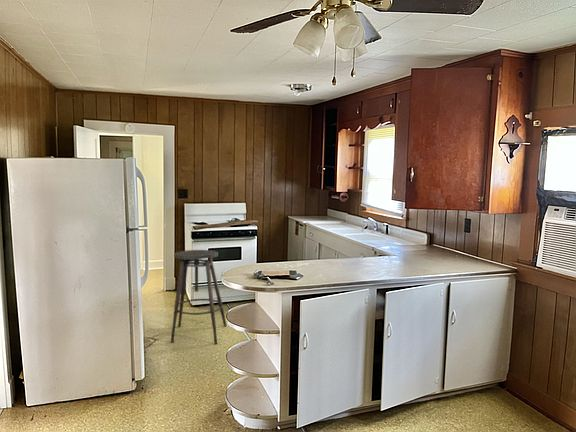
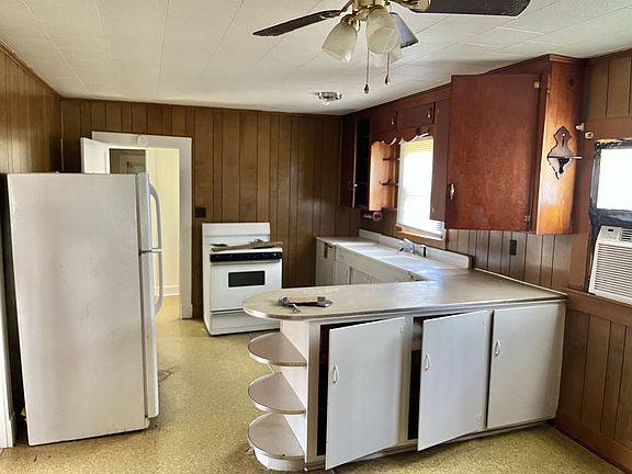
- stool (197, 290)
